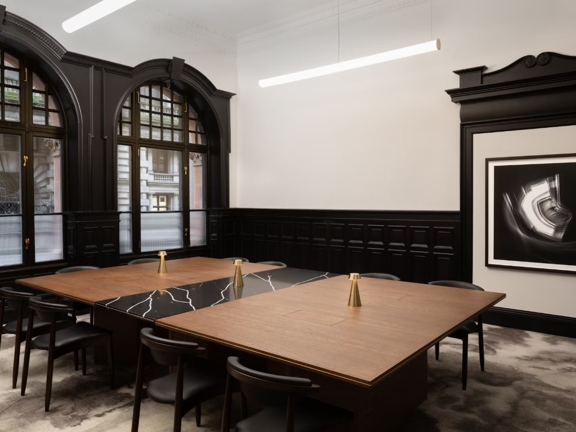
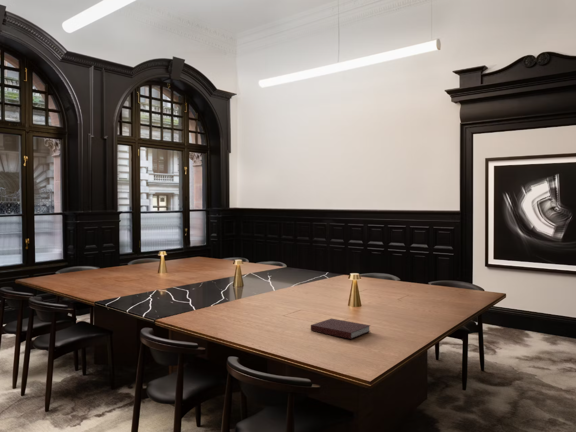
+ notebook (340, 328)
